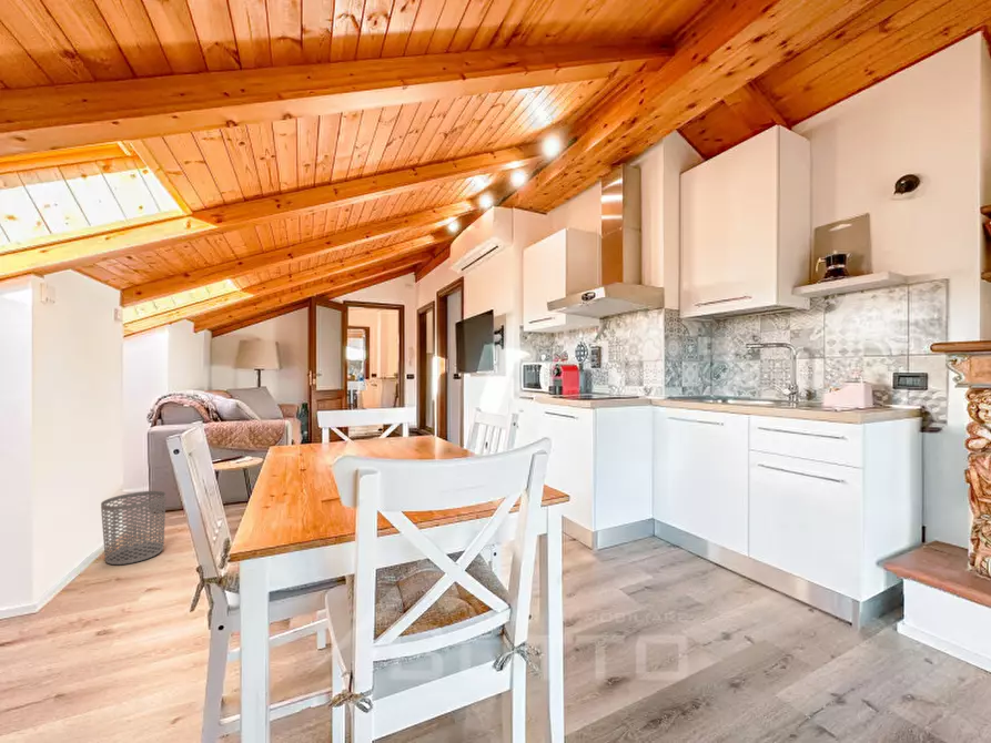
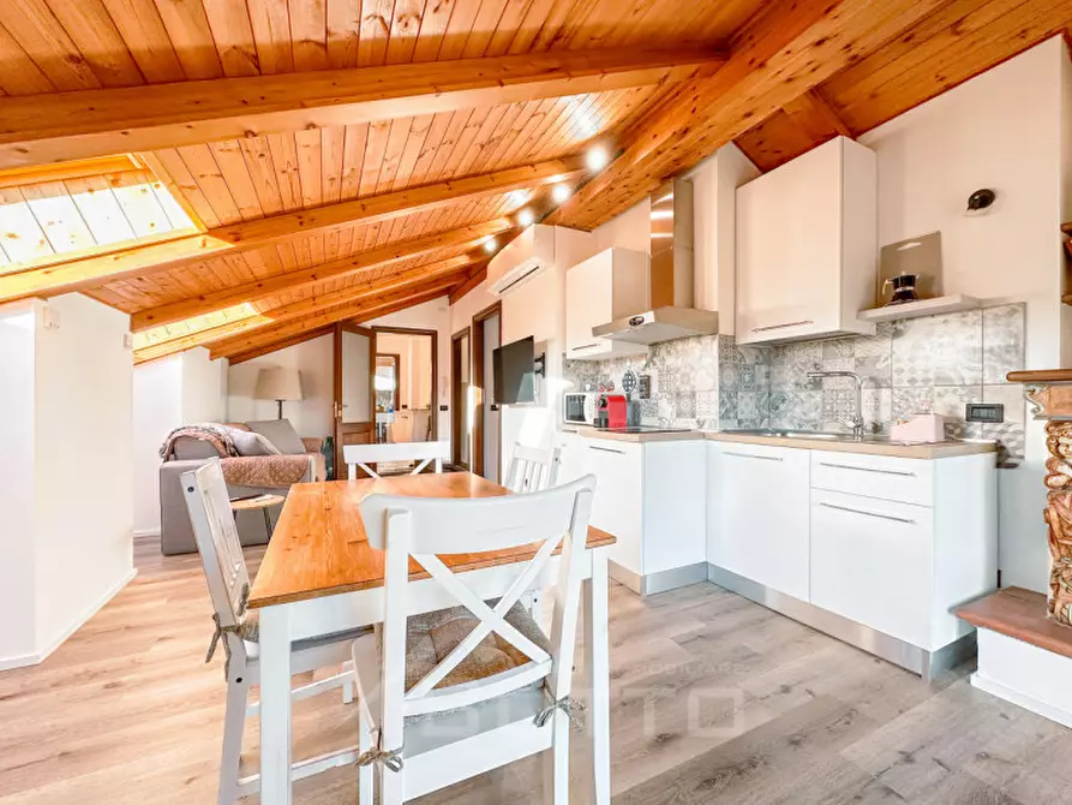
- waste bin (134, 527)
